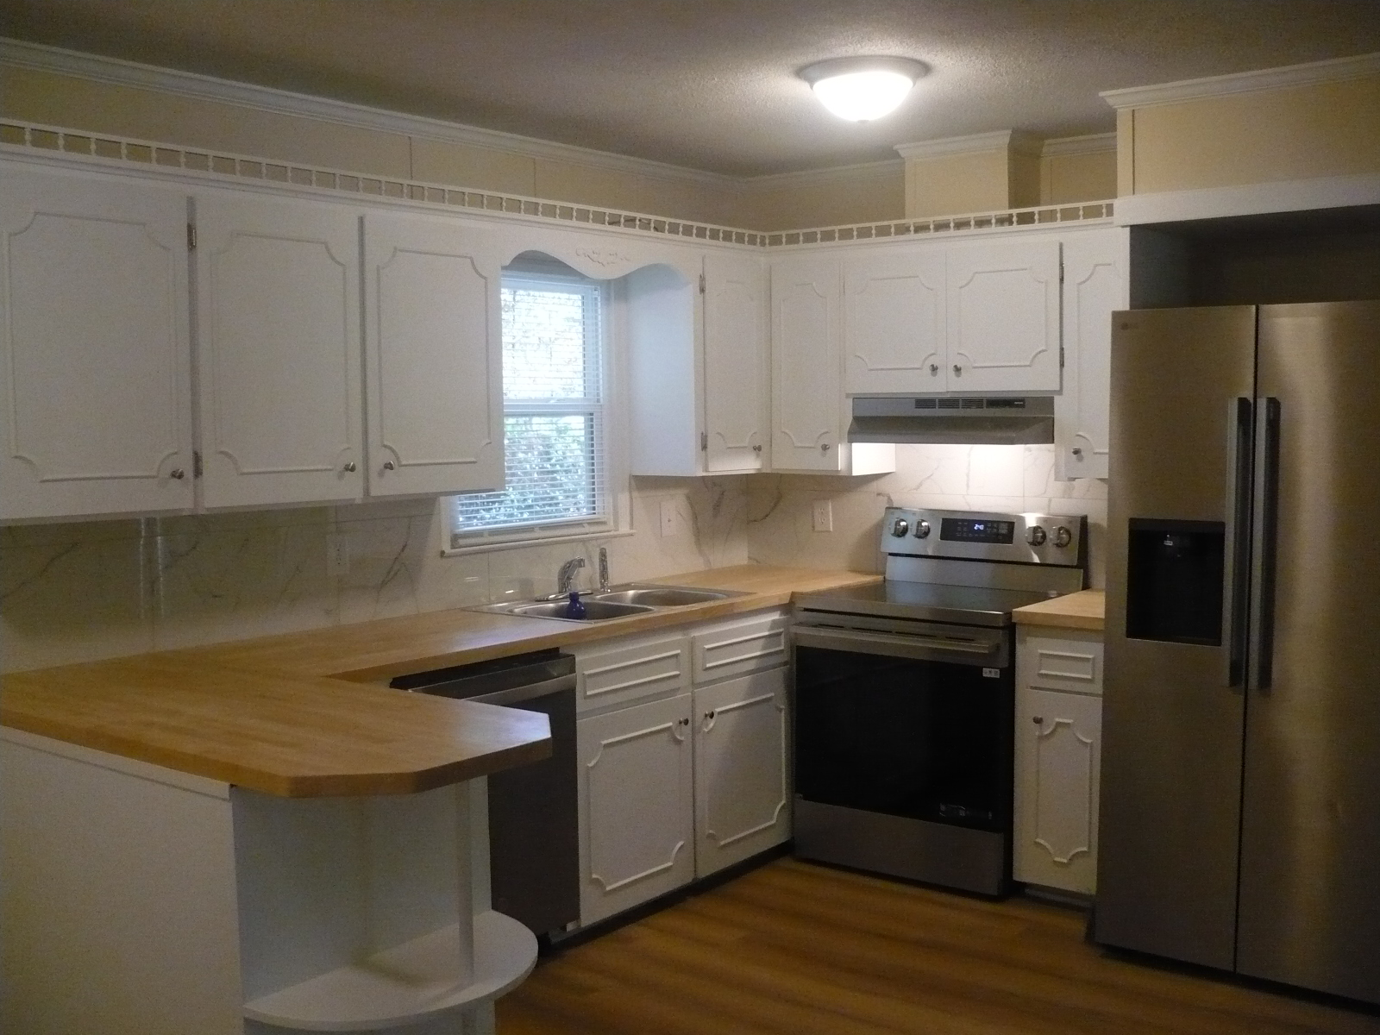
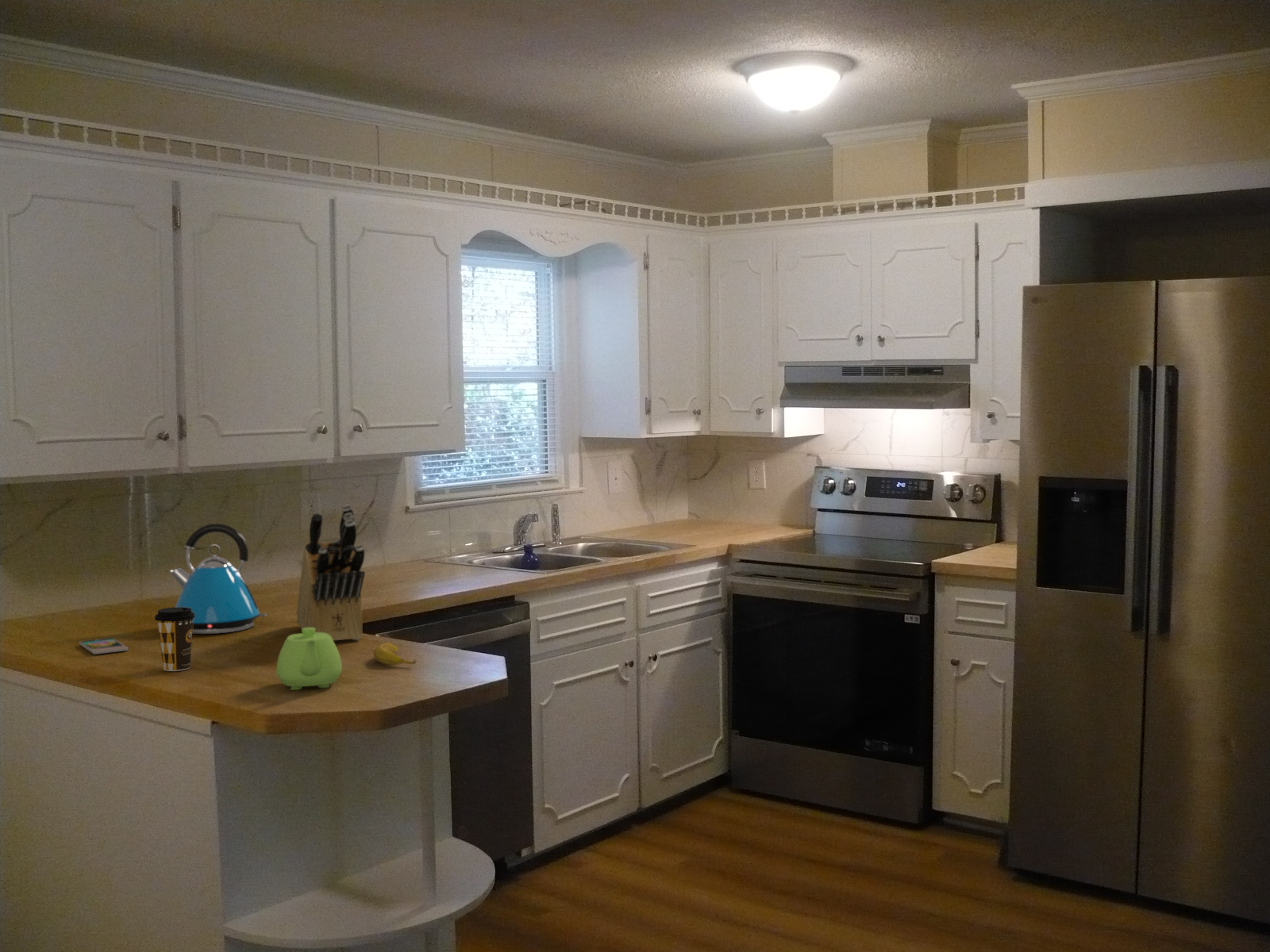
+ kettle (217, 575)
+ coffee cup (175, 639)
+ knife block (329, 569)
+ teapot (309, 657)
+ banana (394, 654)
+ smartphone (103, 645)
